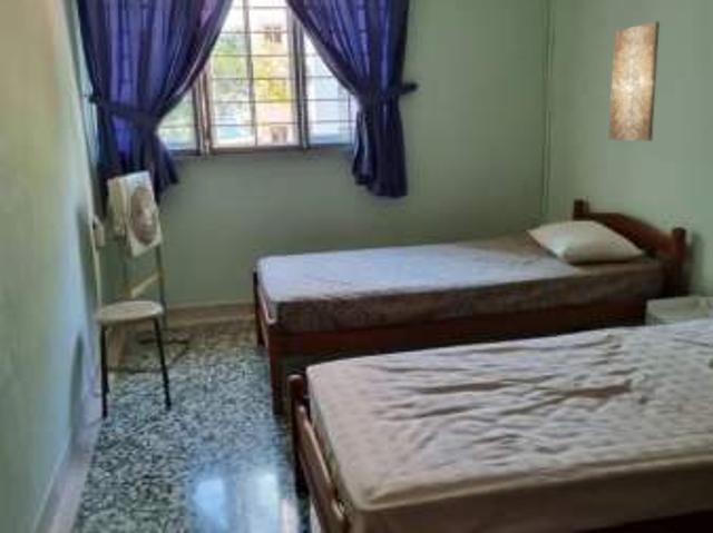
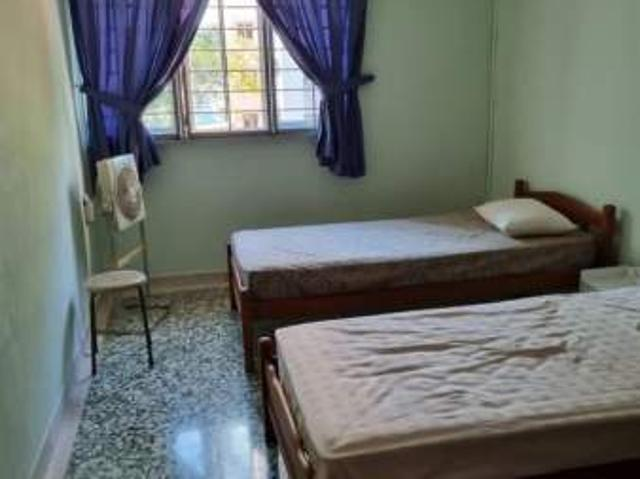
- wall art (632, 83)
